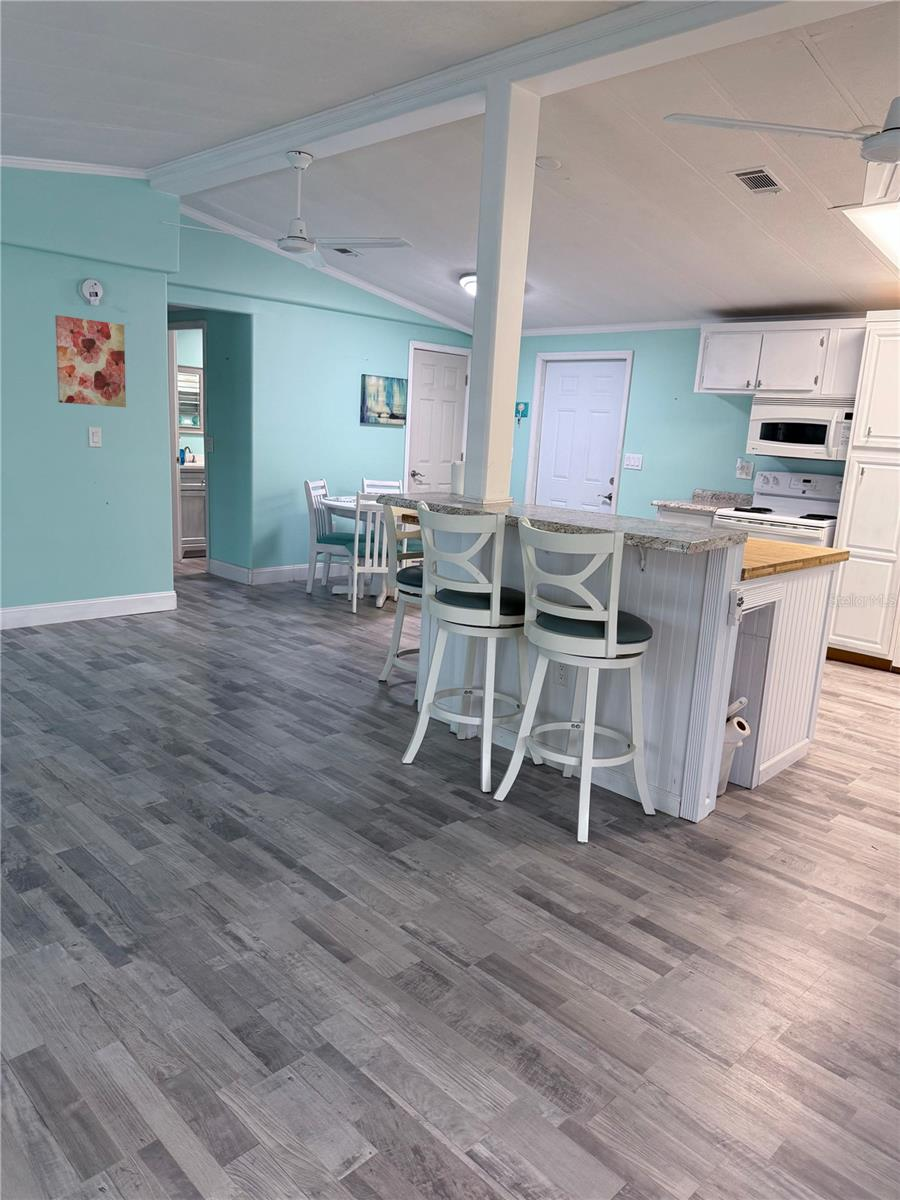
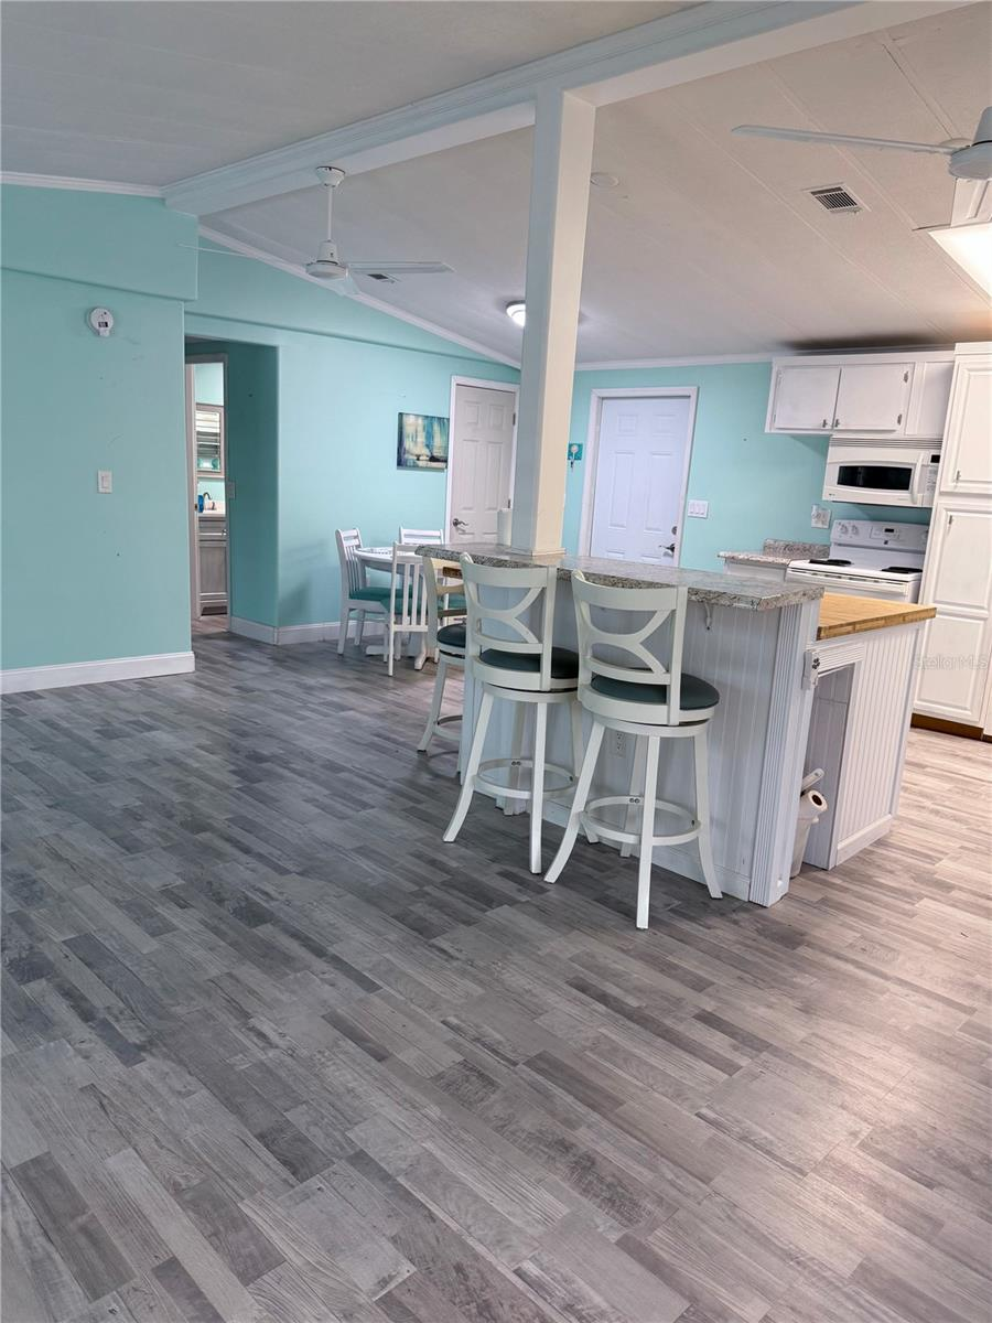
- wall art (91, 363)
